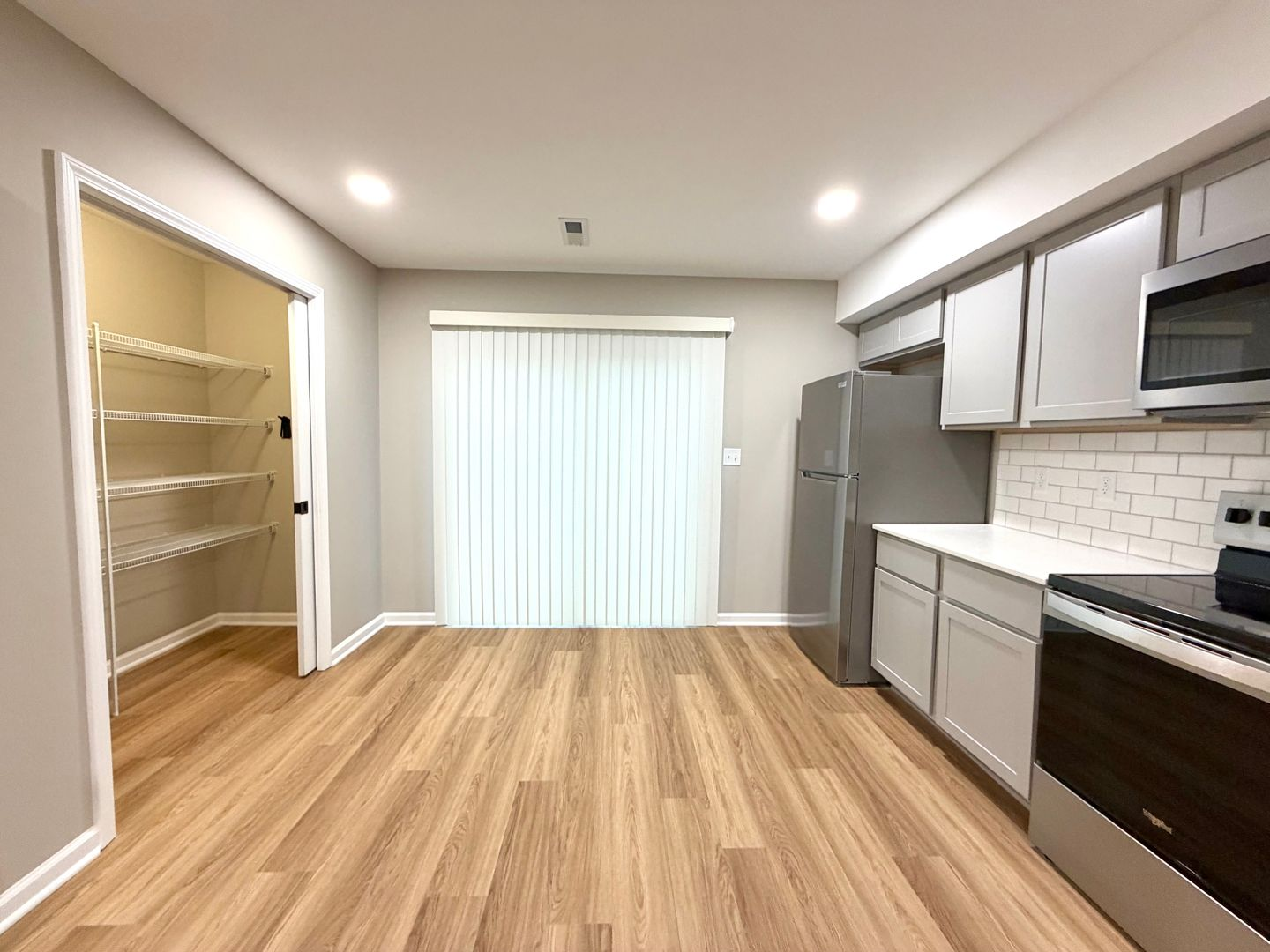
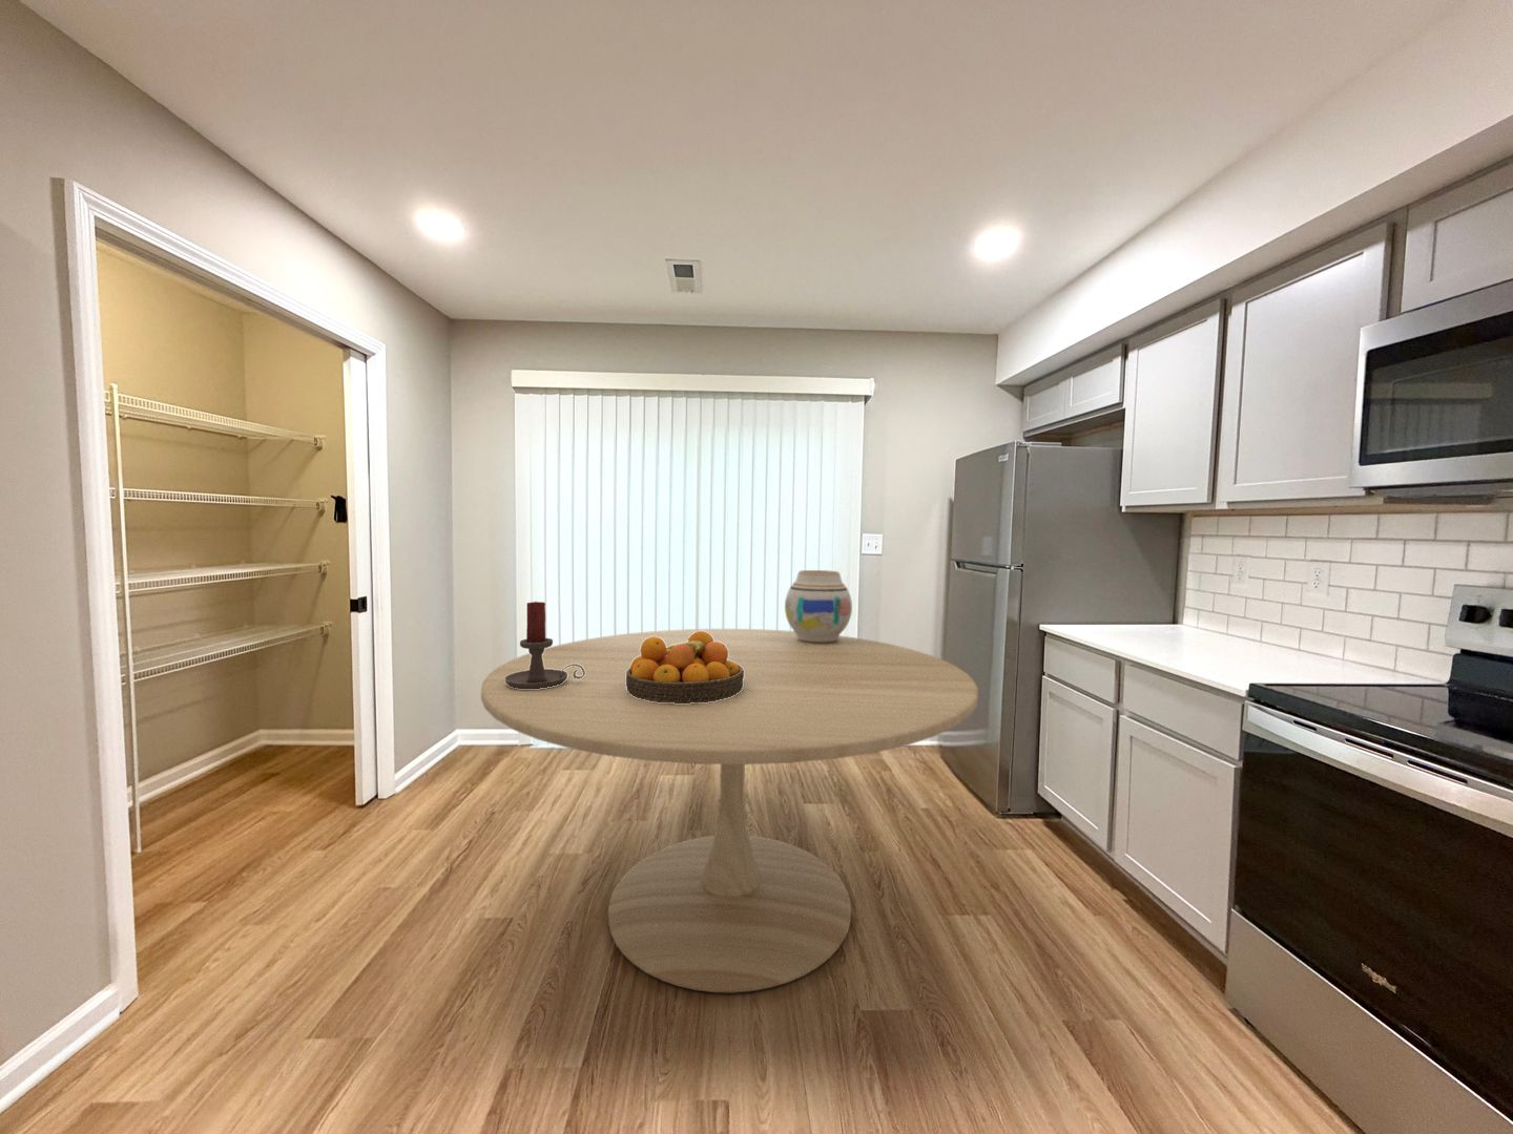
+ fruit bowl (685, 660)
+ dining table (731, 784)
+ vase (817, 605)
+ candle holder (546, 641)
